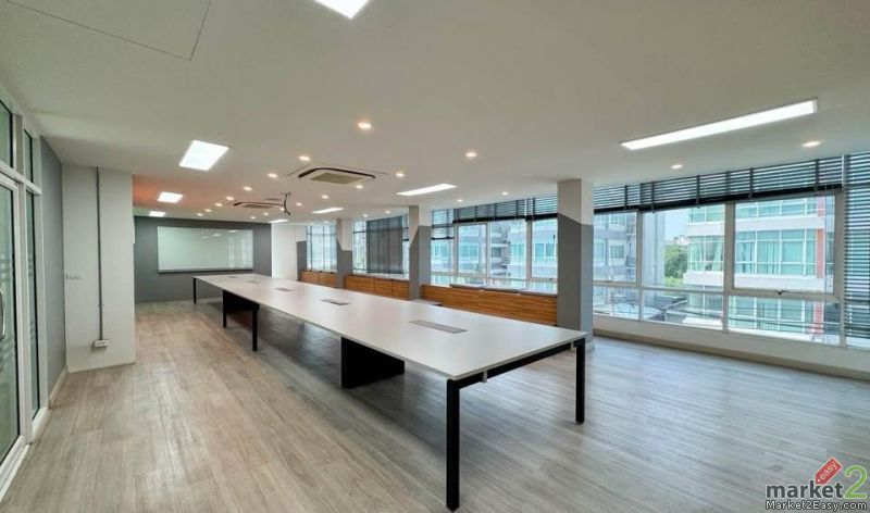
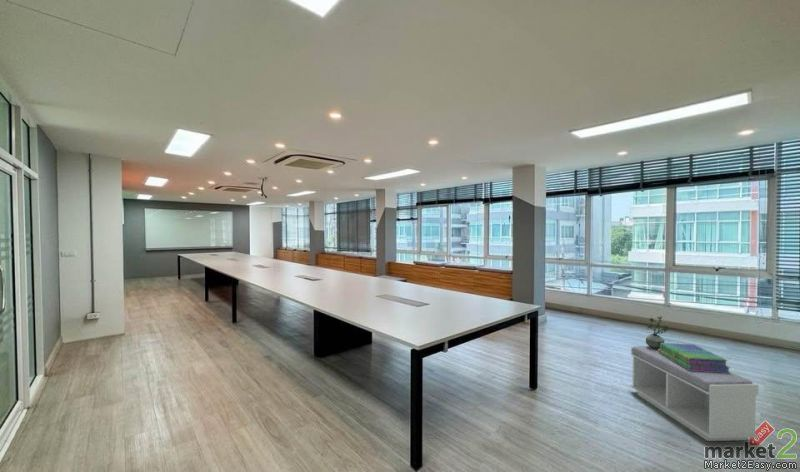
+ bench (684, 387)
+ potted plant (657, 332)
+ stack of books (691, 356)
